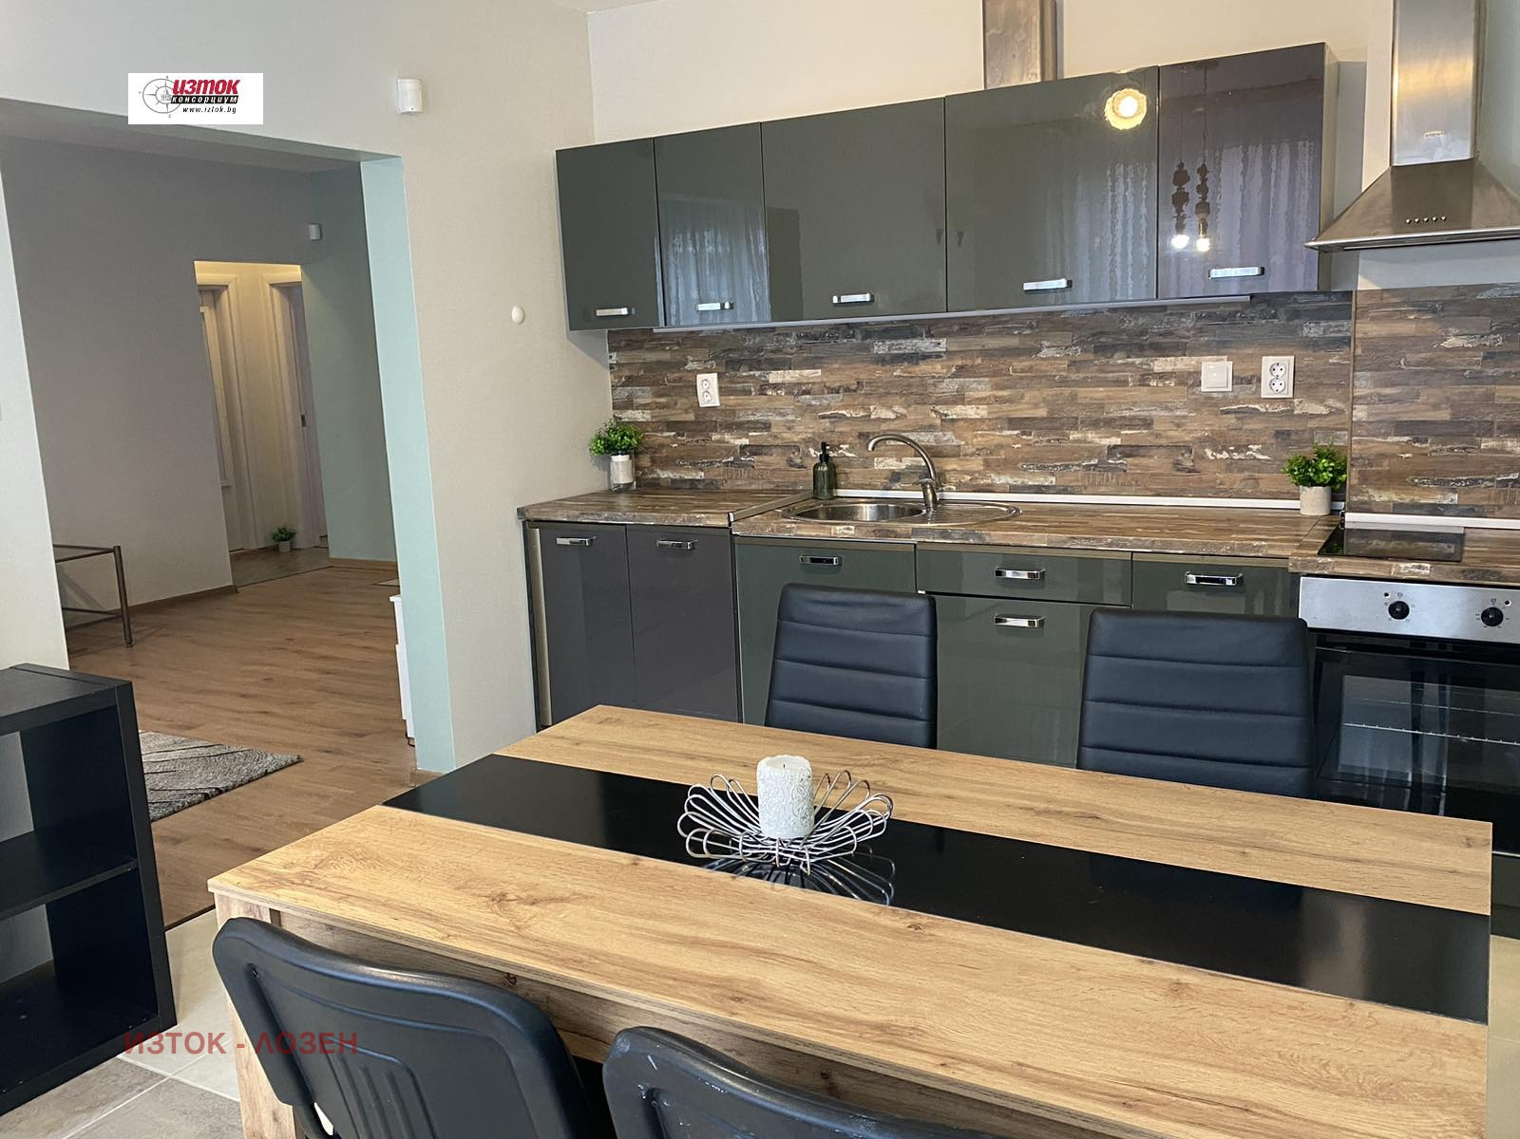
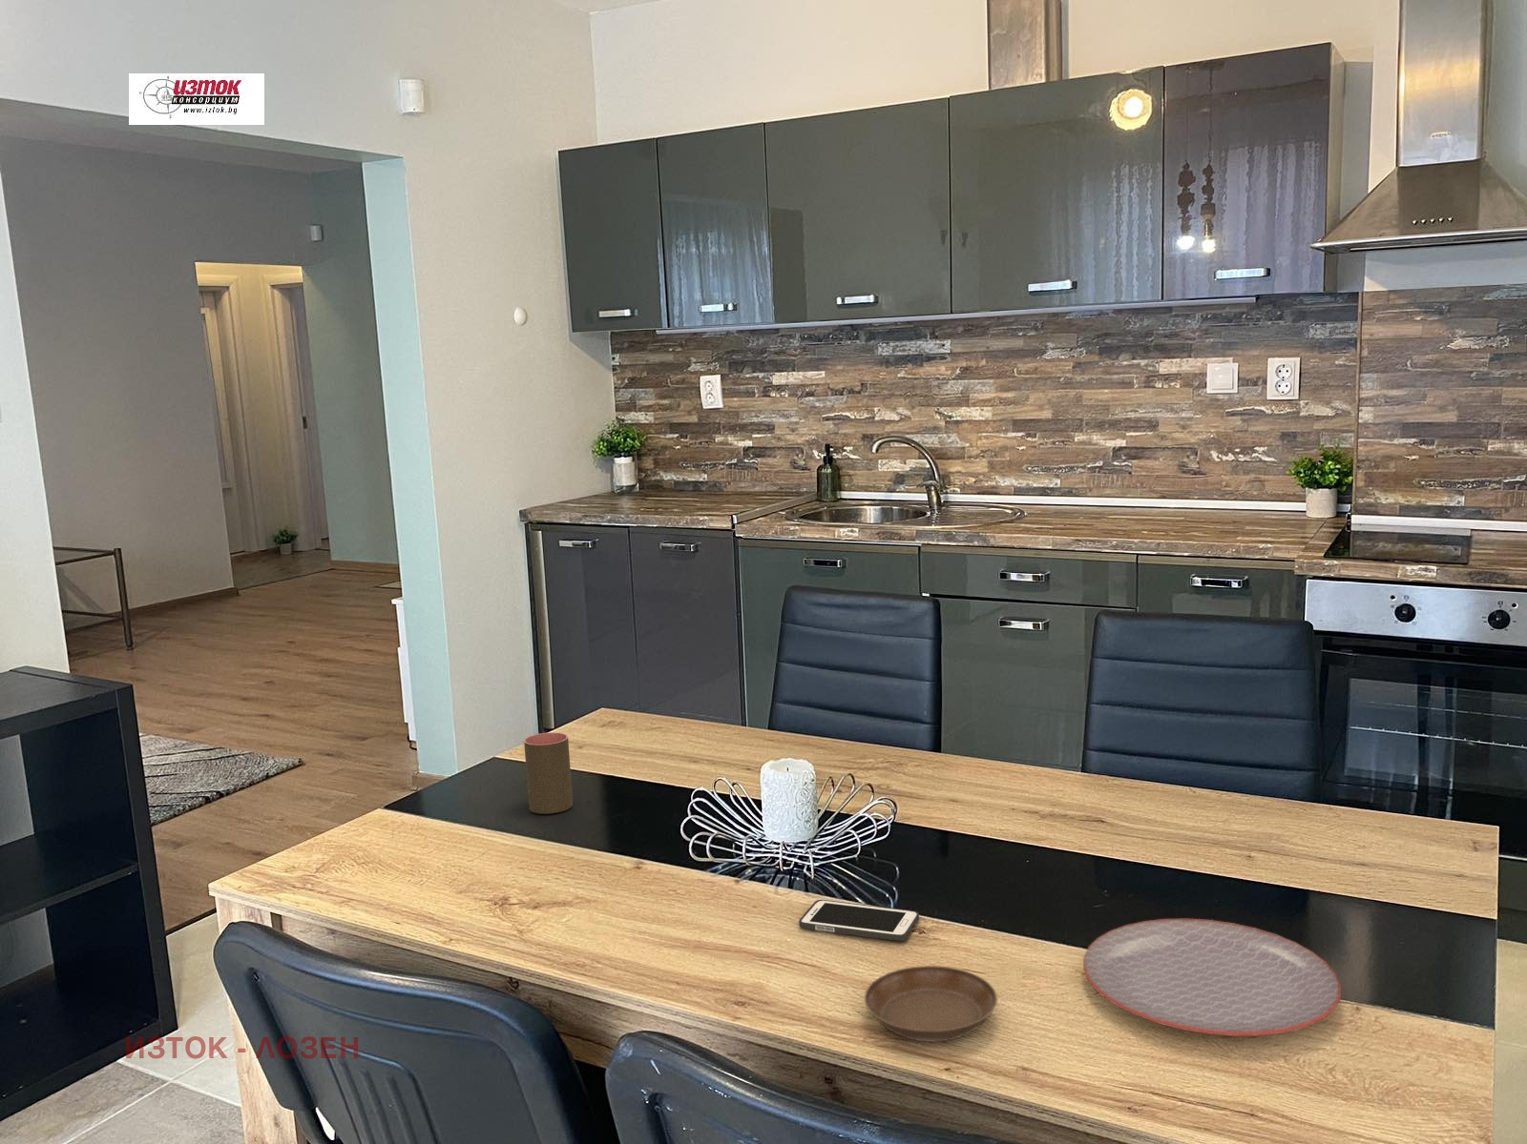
+ plate (1207, 979)
+ cell phone (858, 920)
+ saucer (931, 1007)
+ cup (548, 773)
